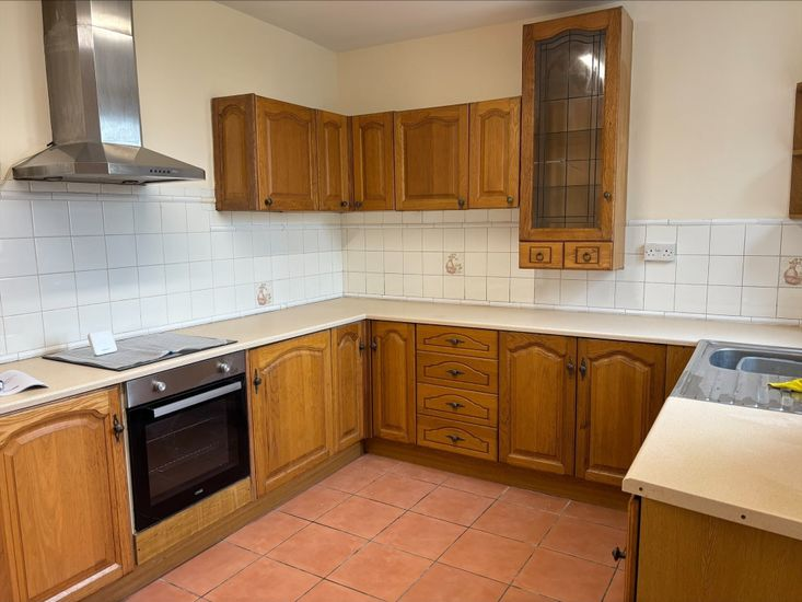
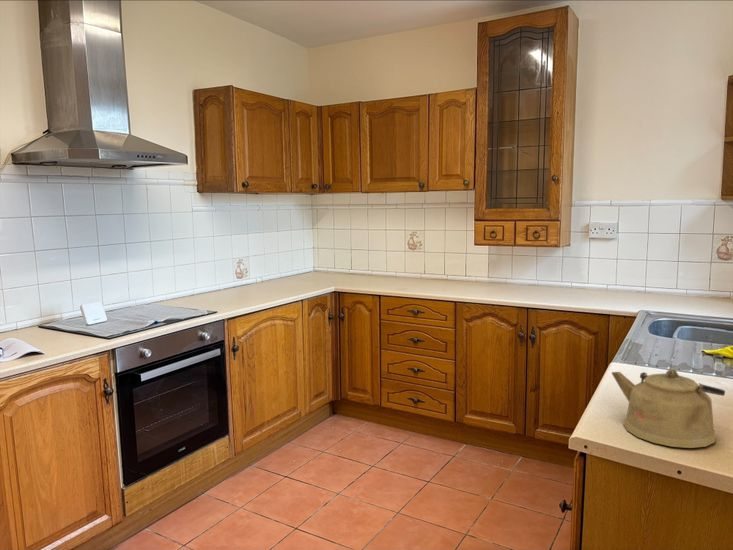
+ kettle (661, 397)
